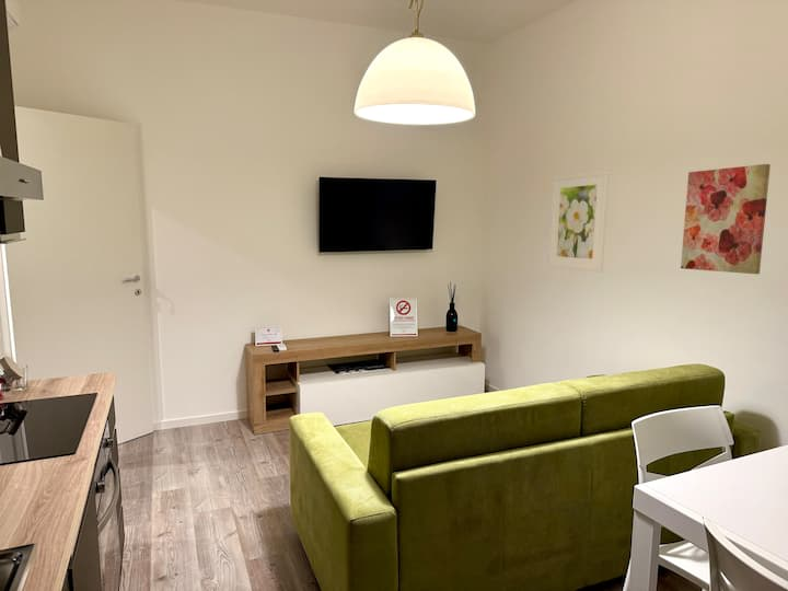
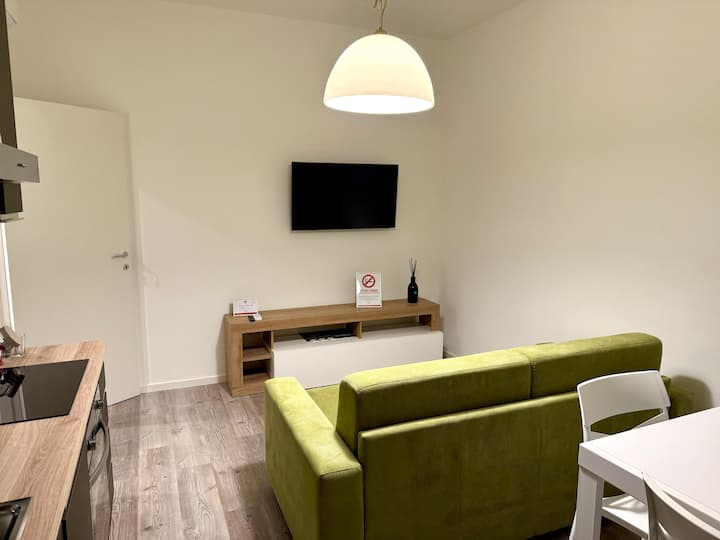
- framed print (576, 222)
- wall art (721, 220)
